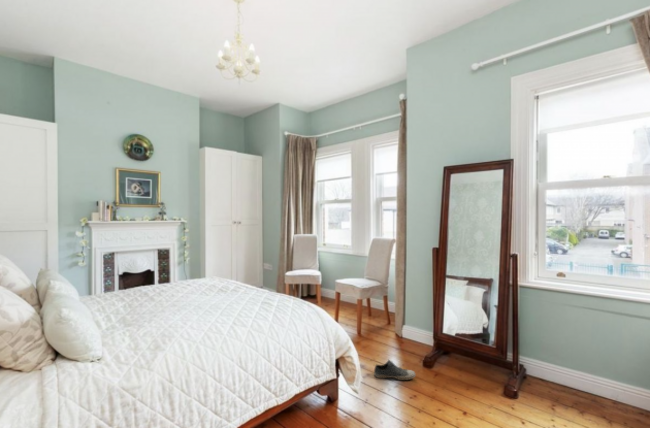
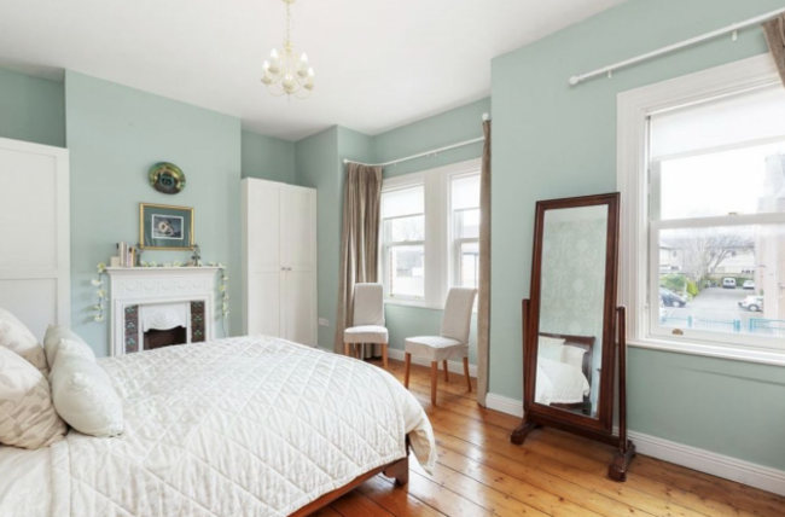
- shoe (394, 368)
